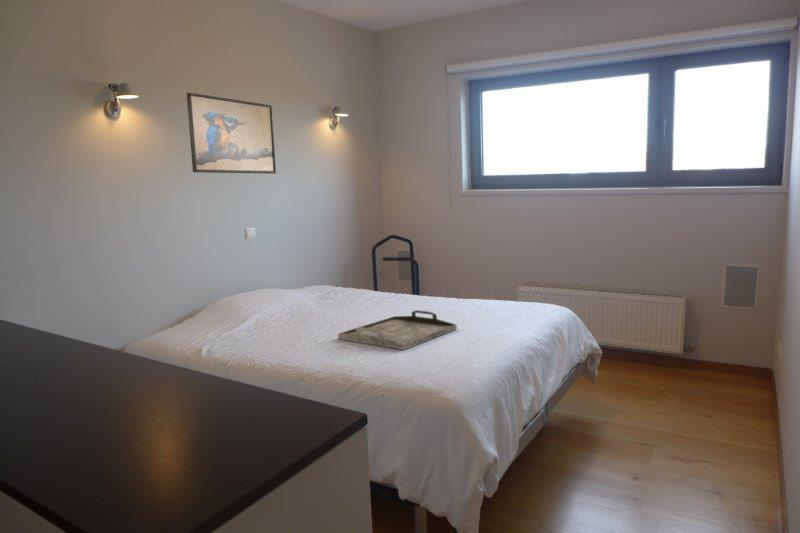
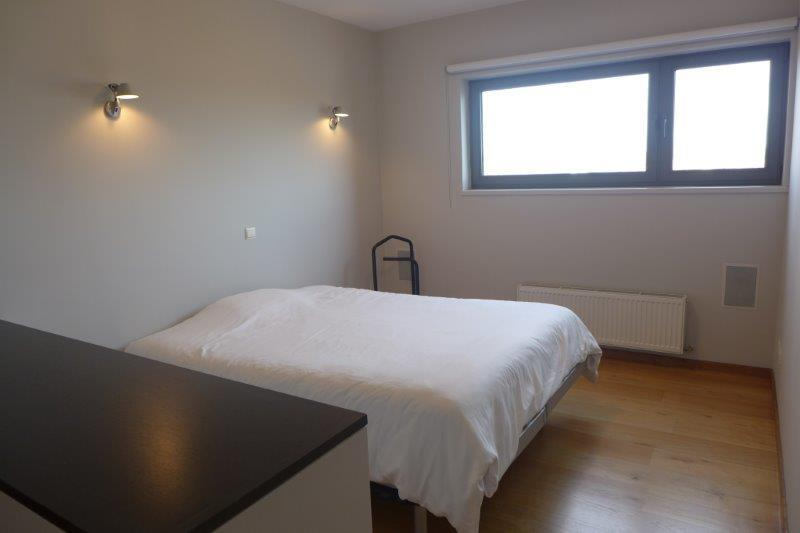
- serving tray (398, 326)
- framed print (235, 136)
